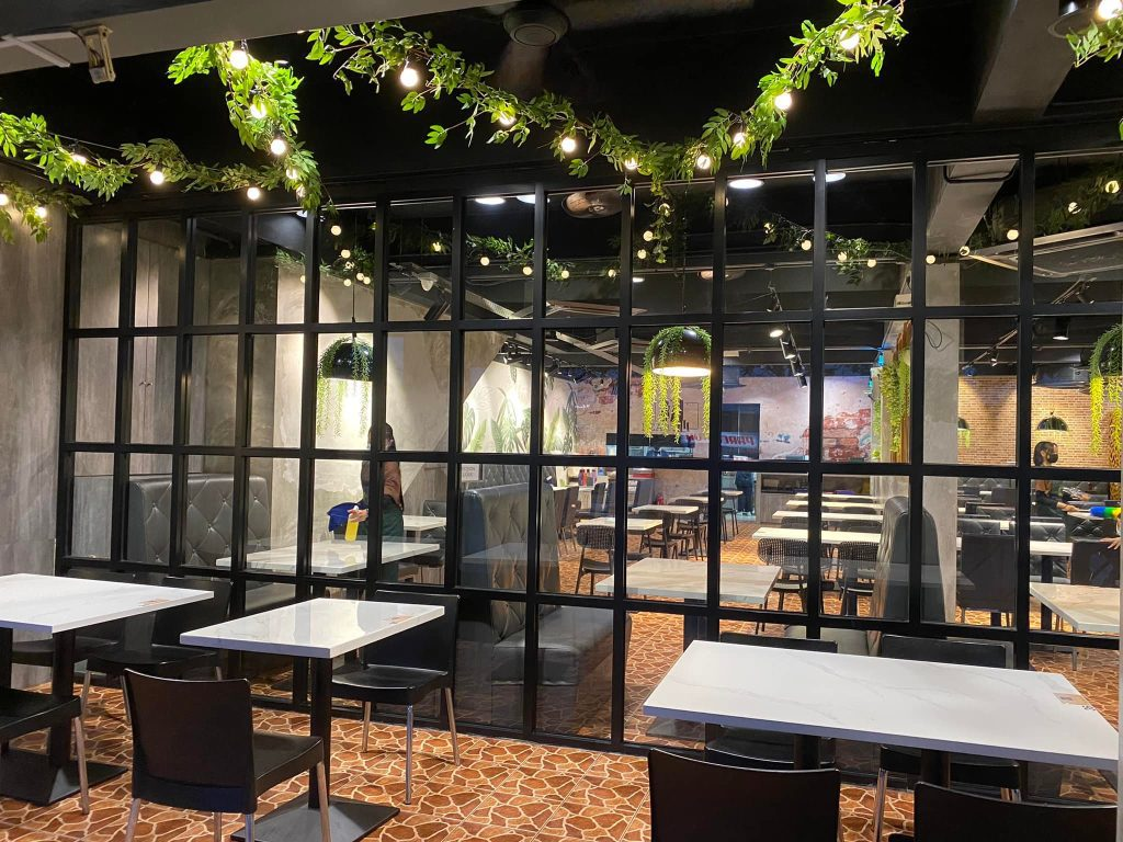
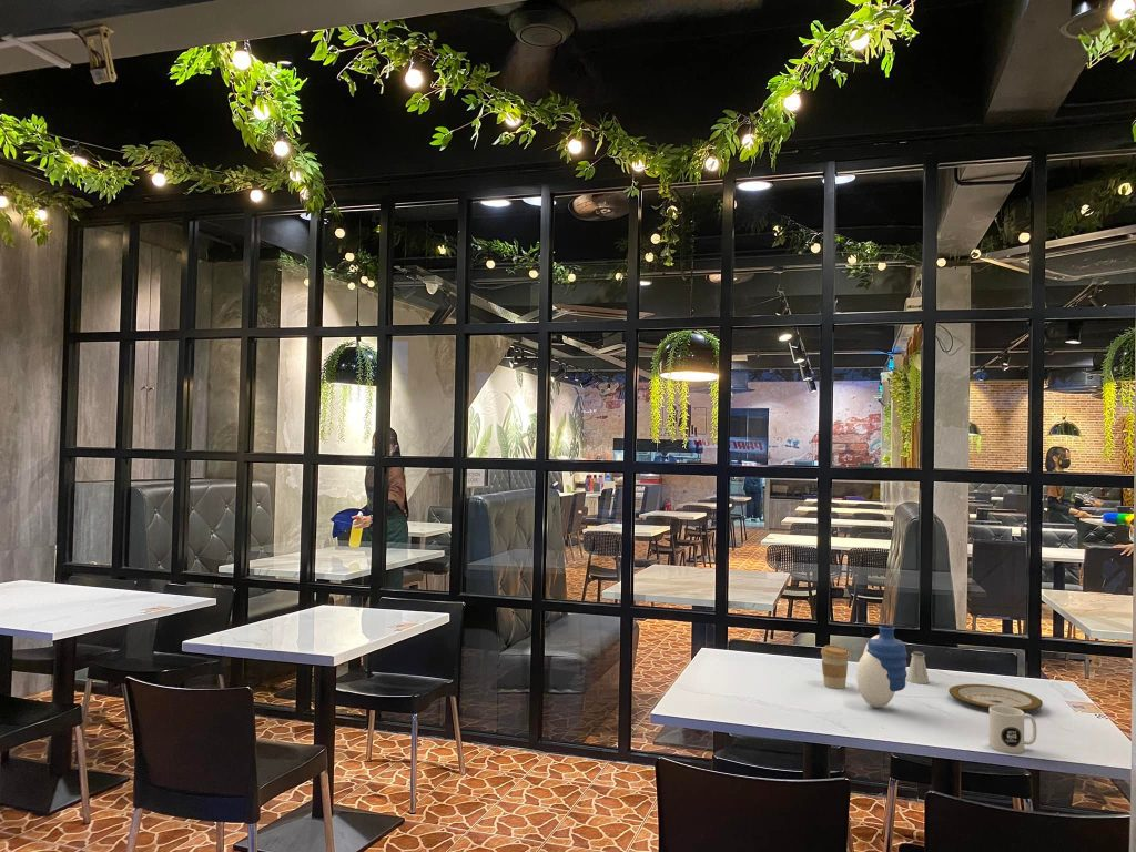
+ mug (1013, 729)
+ saltshaker (917, 666)
+ coffee cup (834, 666)
+ vase (880, 666)
+ plate (994, 699)
